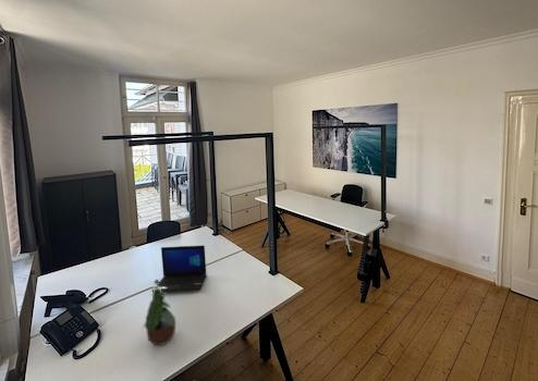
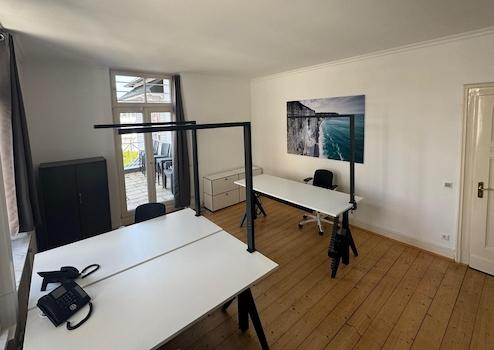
- laptop (180, 268)
- potted plant (158, 310)
